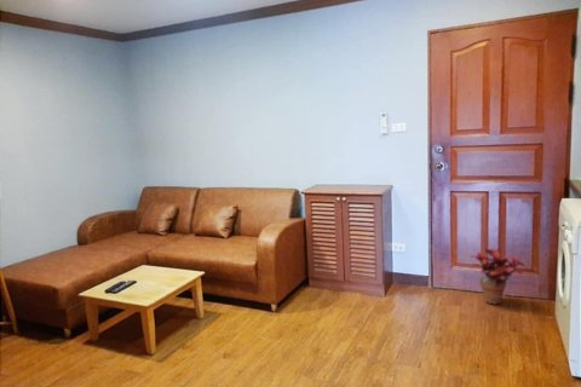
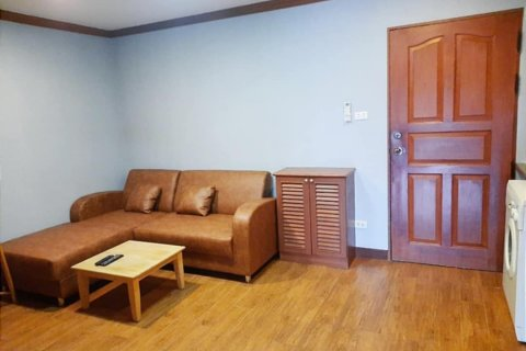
- potted plant (496, 277)
